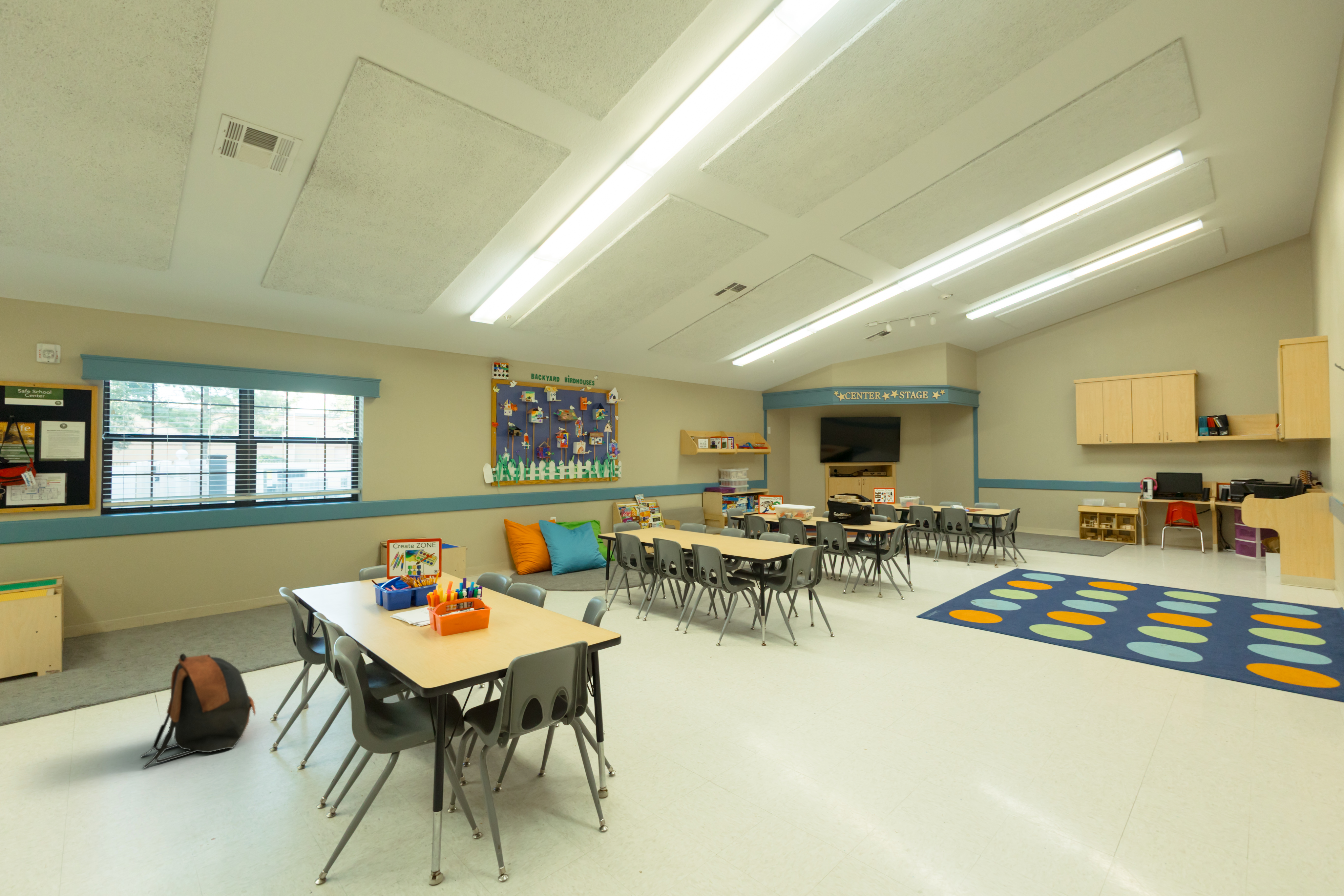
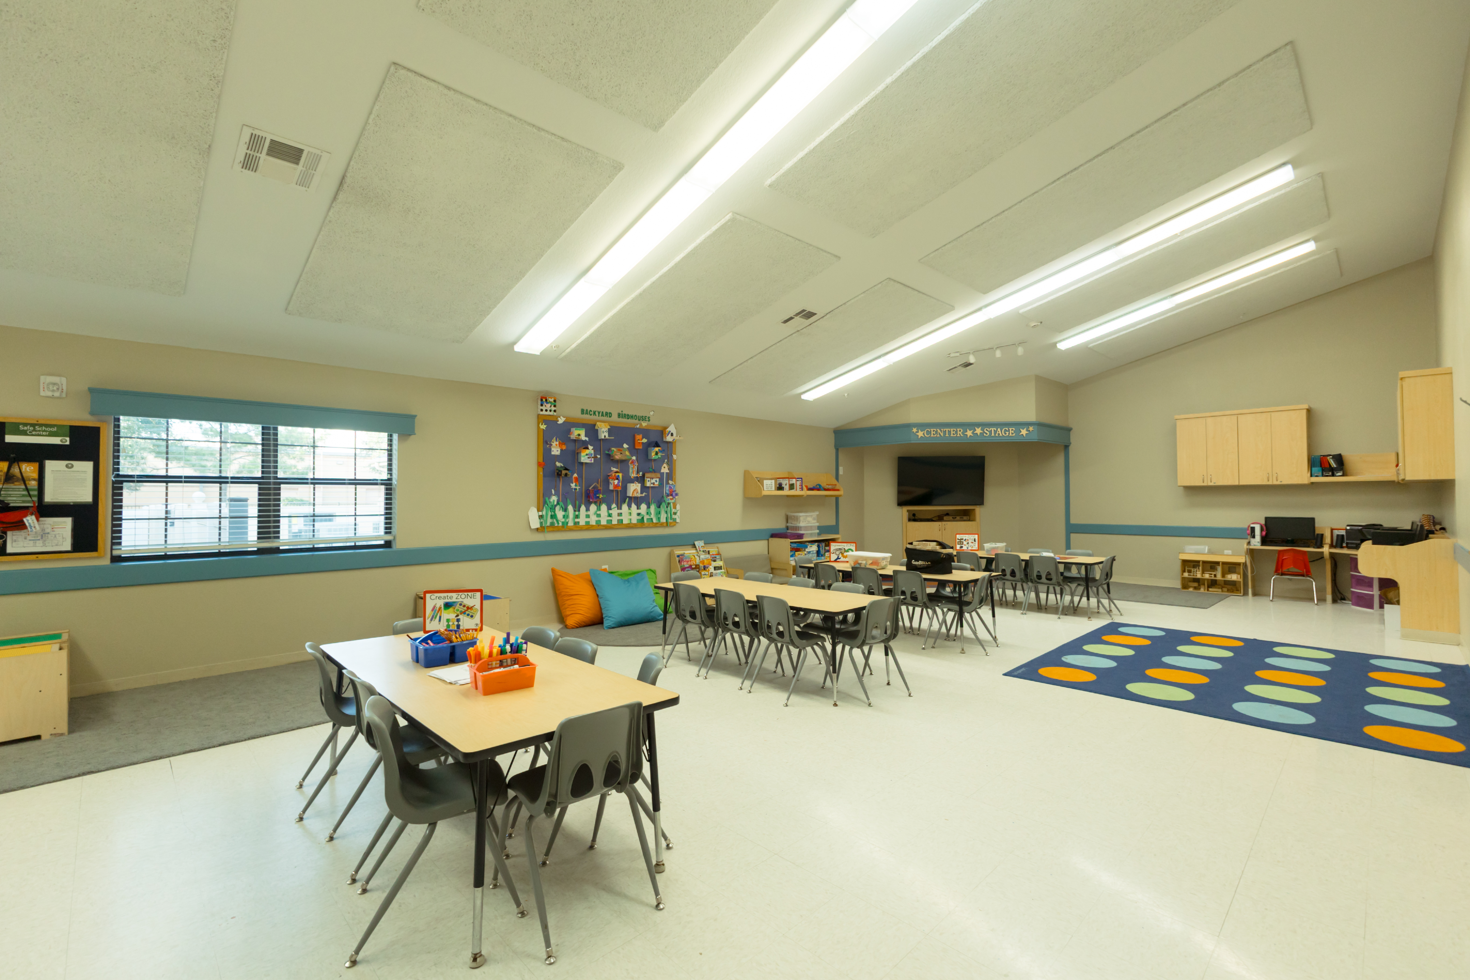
- backpack (202, 698)
